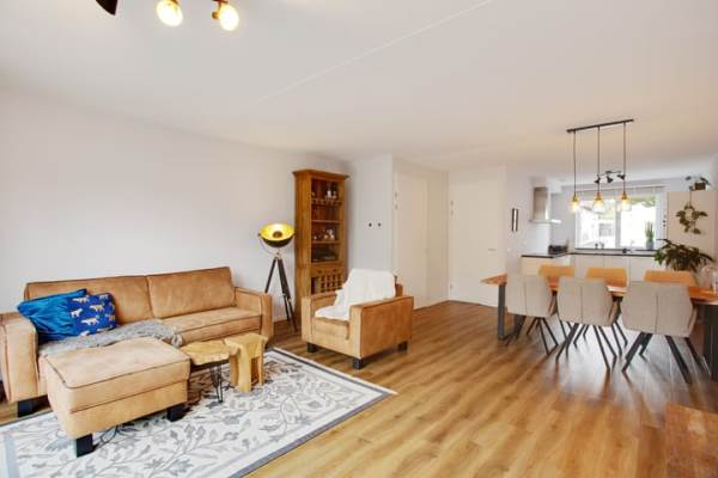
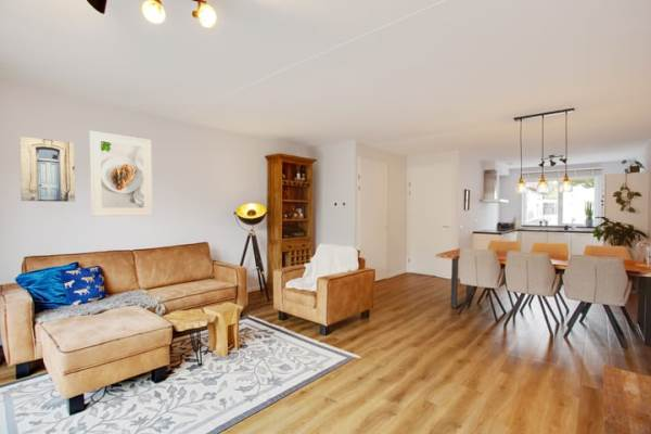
+ wall art (48, 170)
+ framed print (123, 176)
